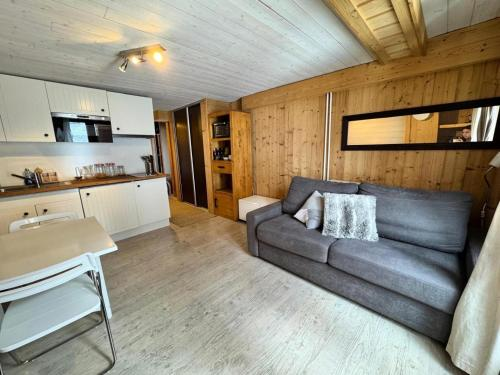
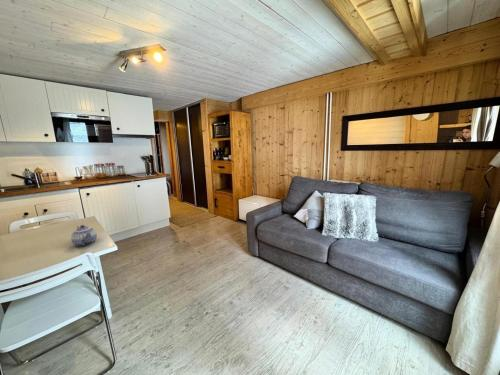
+ teapot (83, 234)
